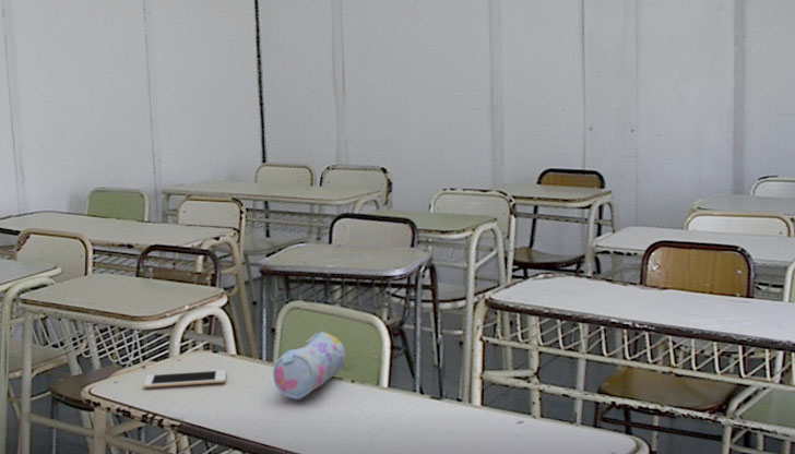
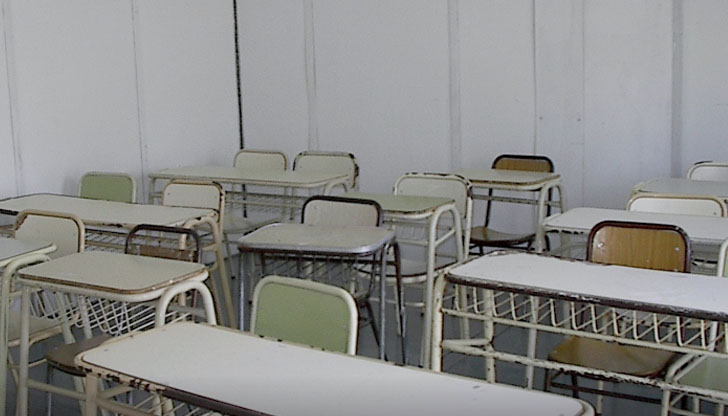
- pencil case (310, 363)
- cell phone (186, 379)
